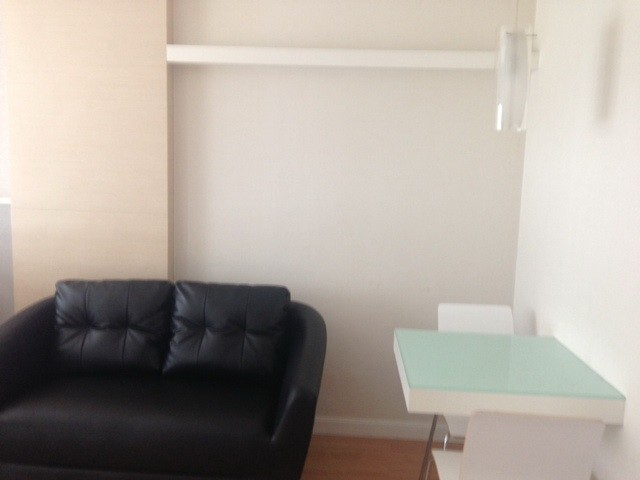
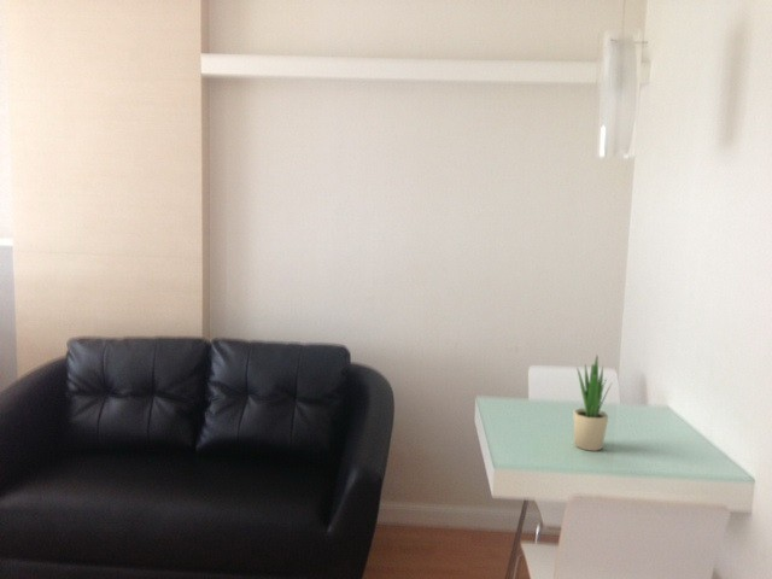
+ potted plant (592, 399)
